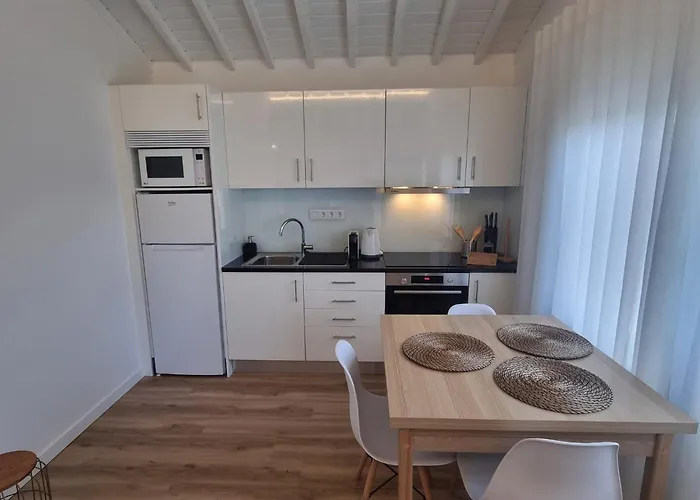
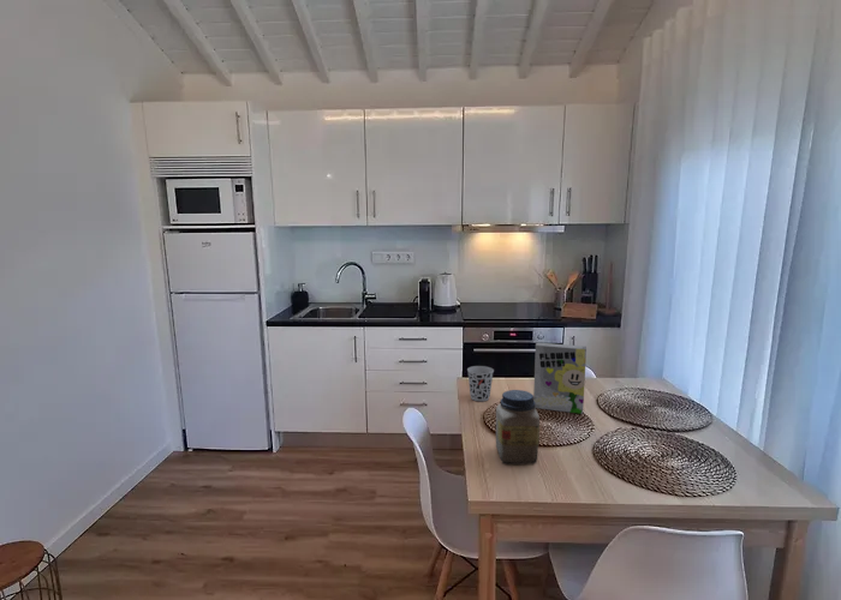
+ cup (479, 383)
+ jar (517, 425)
+ cereal box (559, 377)
